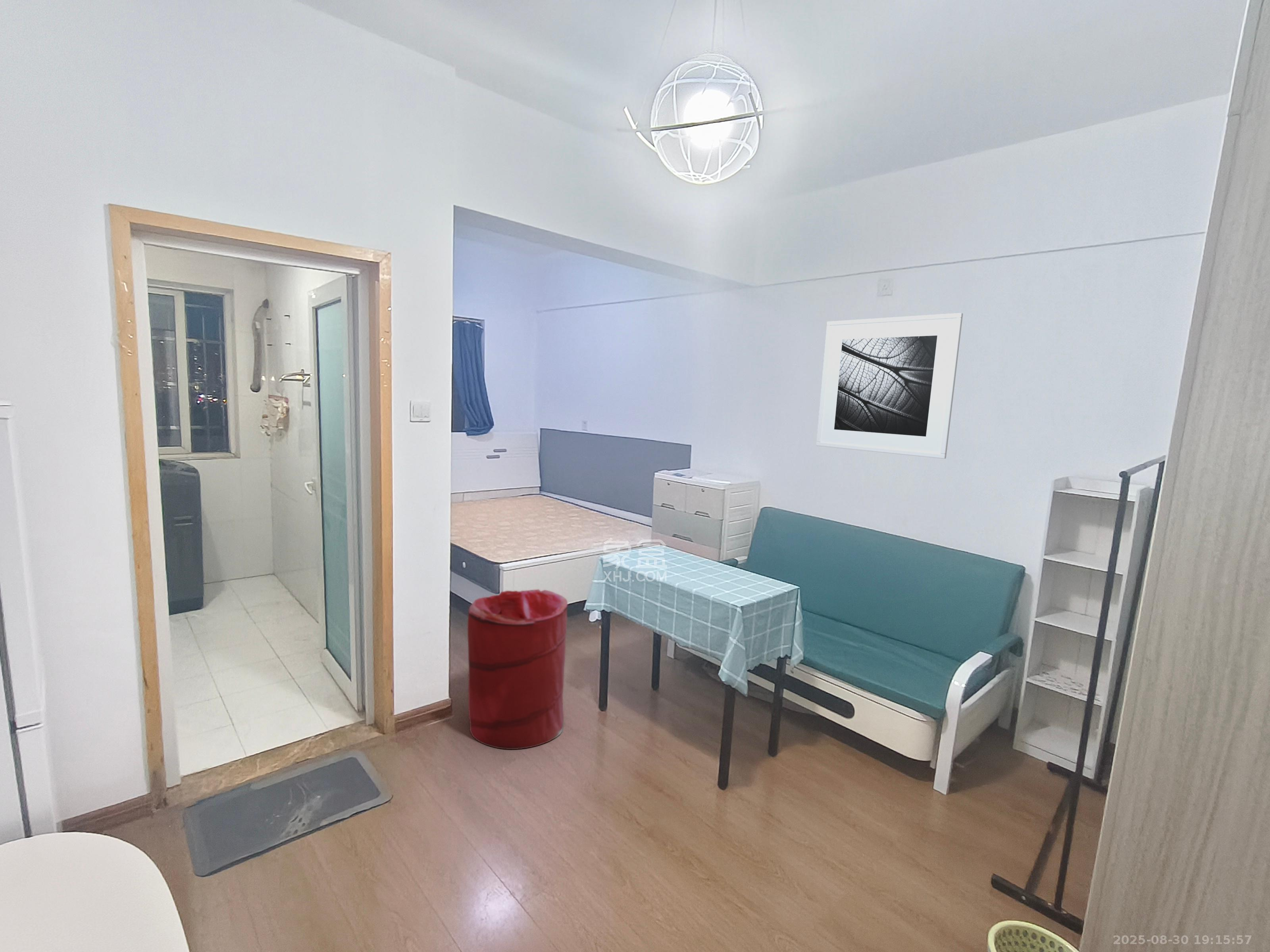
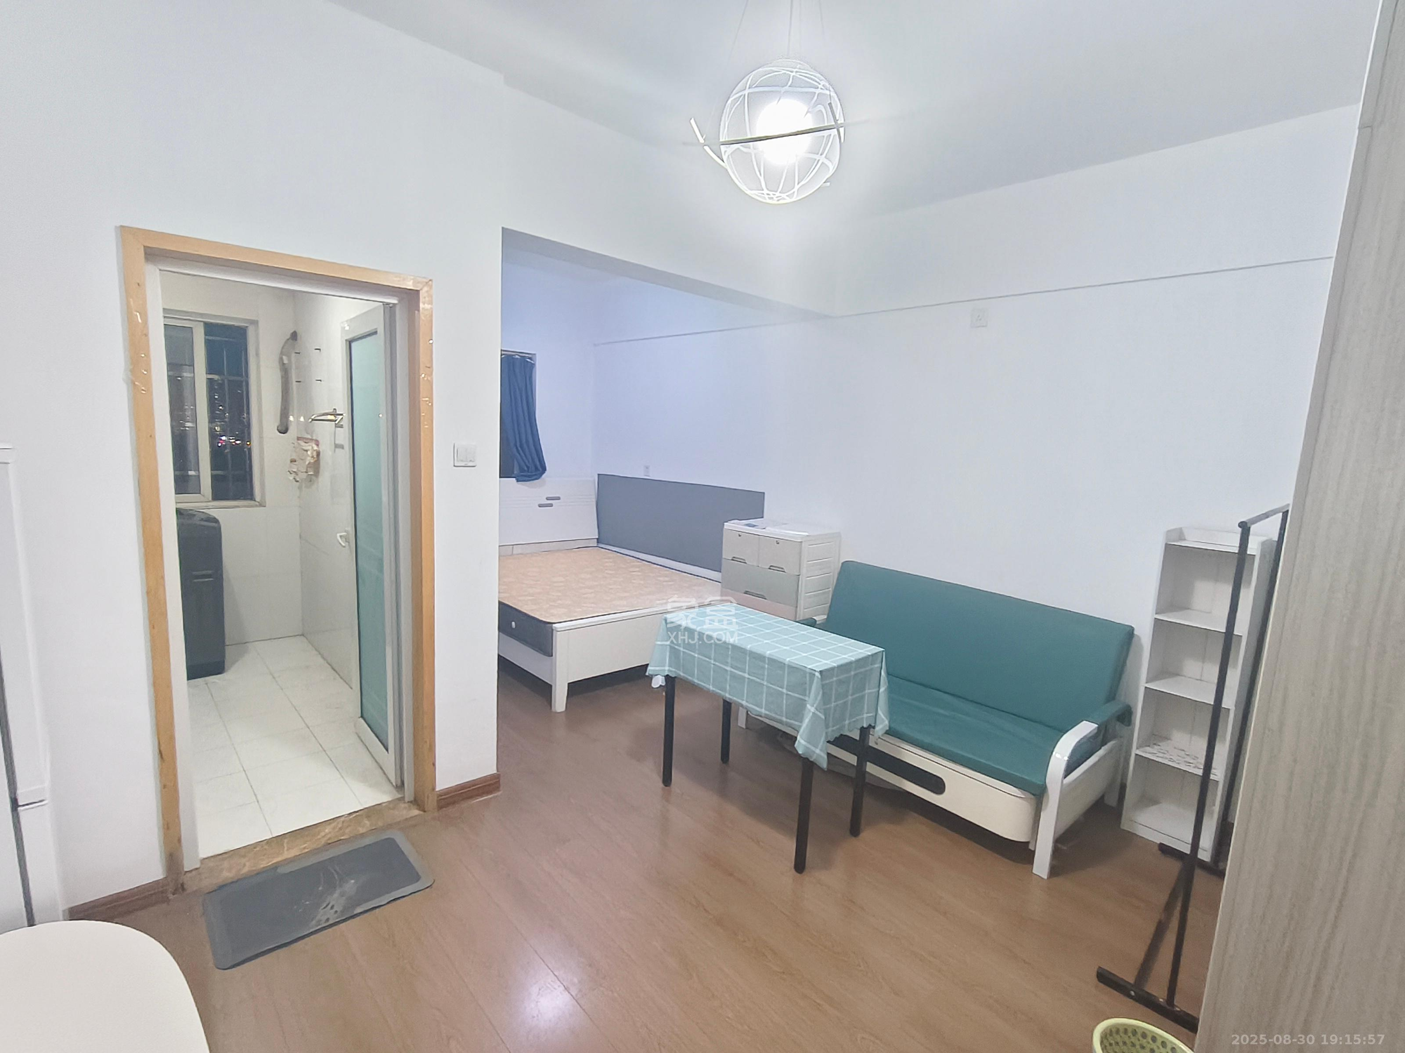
- laundry hamper (517, 661)
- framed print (883, 386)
